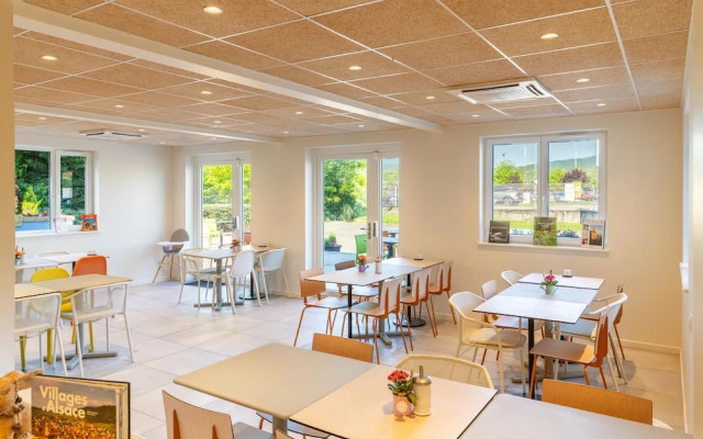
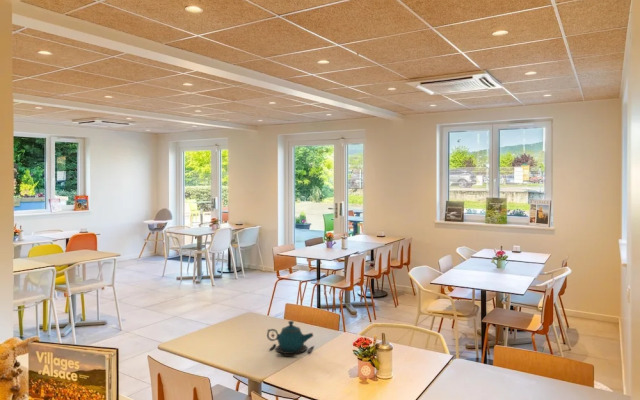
+ teapot (290, 334)
